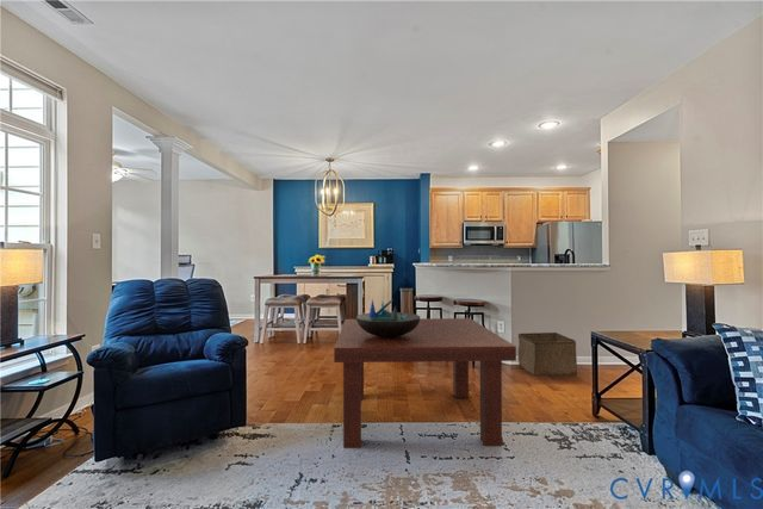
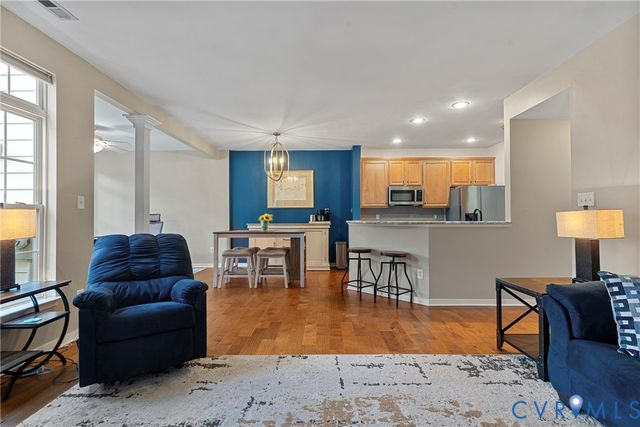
- coffee table (410, 361)
- storage bin (545, 353)
- decorative bowl (387, 316)
